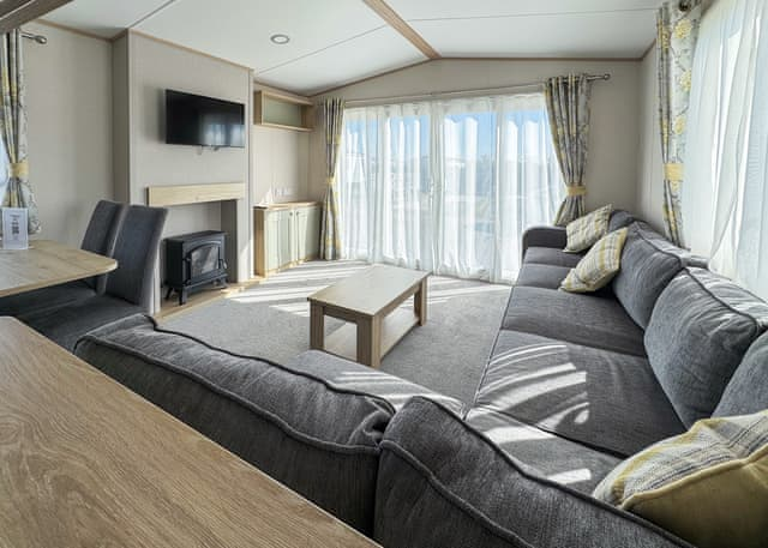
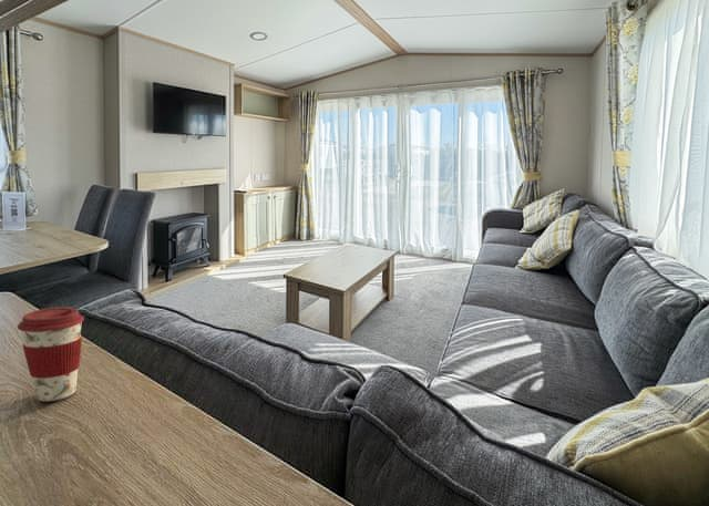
+ coffee cup (53, 353)
